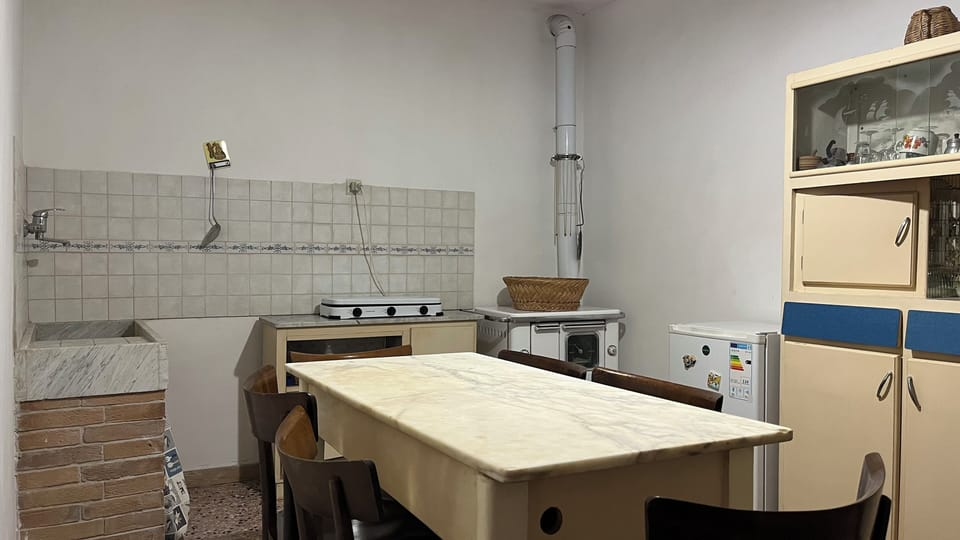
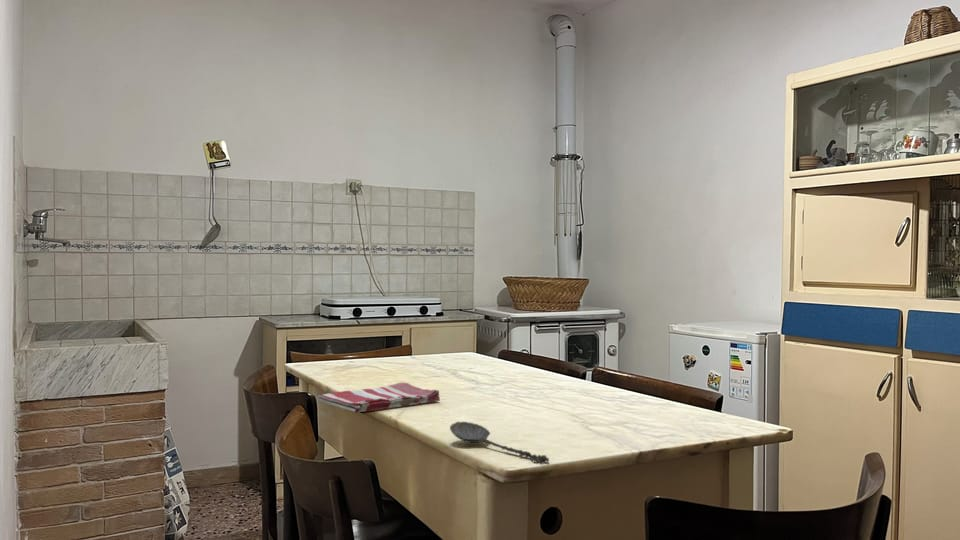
+ spoon (498, 444)
+ dish towel (379, 395)
